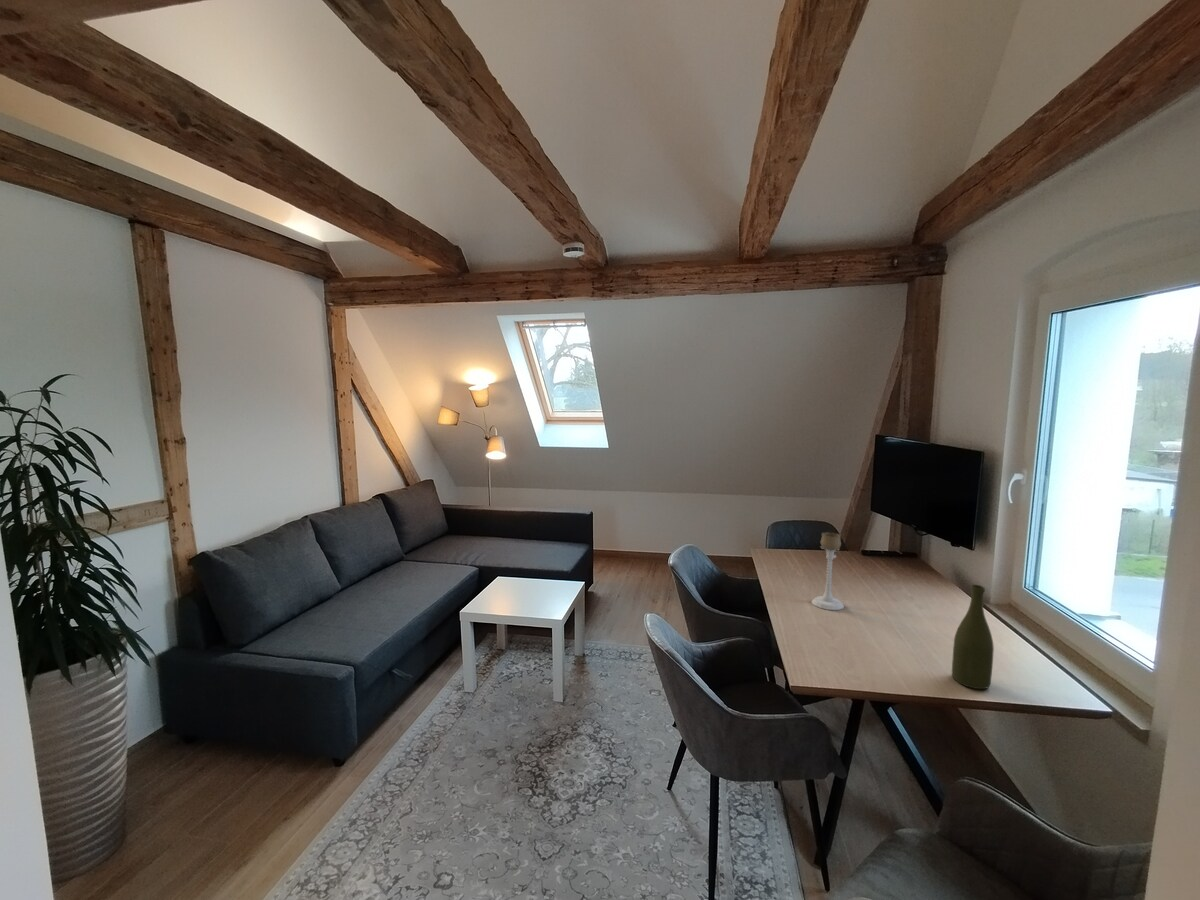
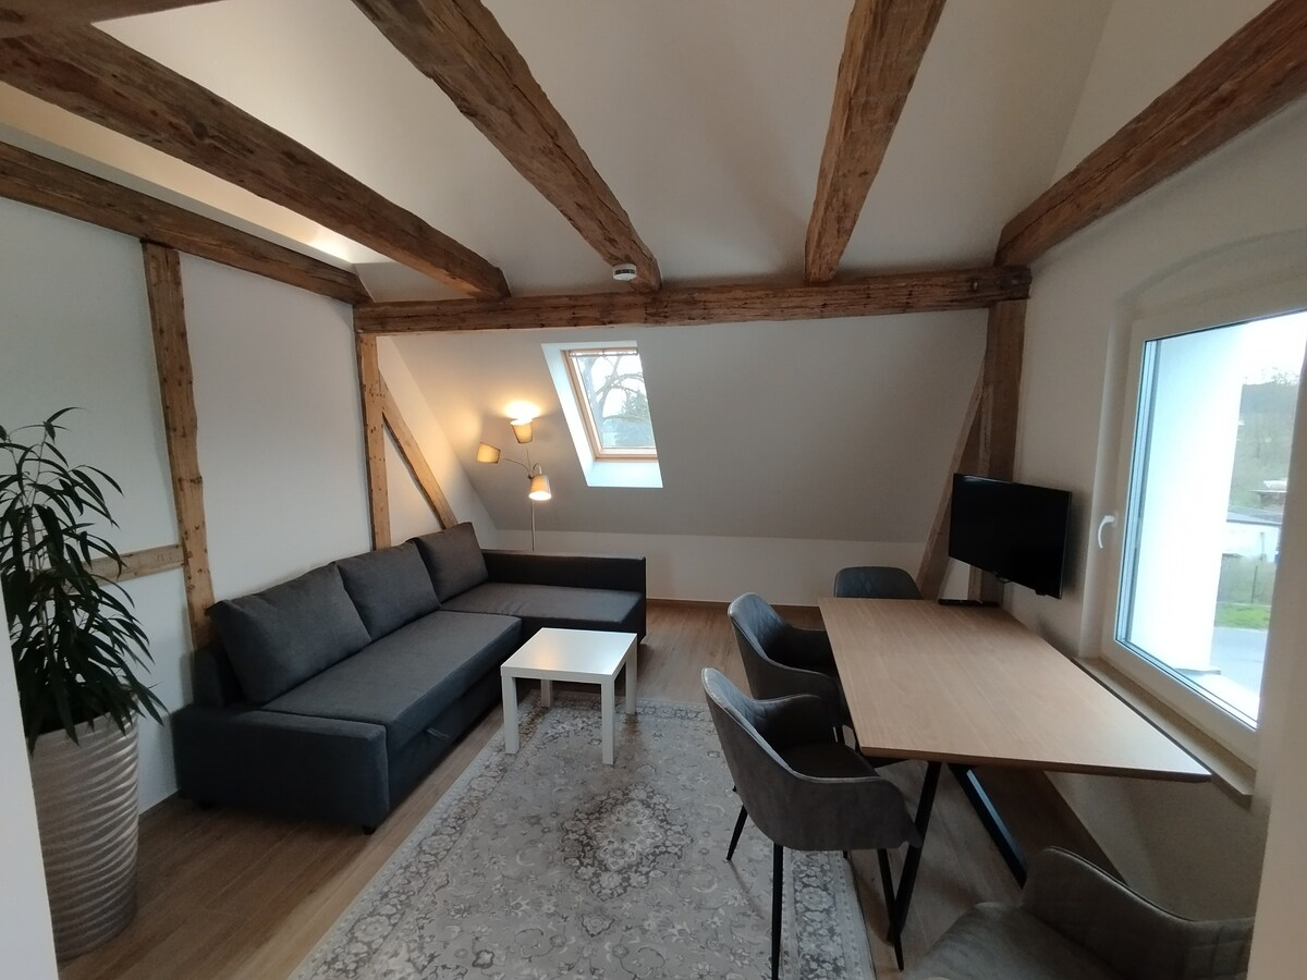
- candle holder (829, 569)
- bottle (974, 634)
